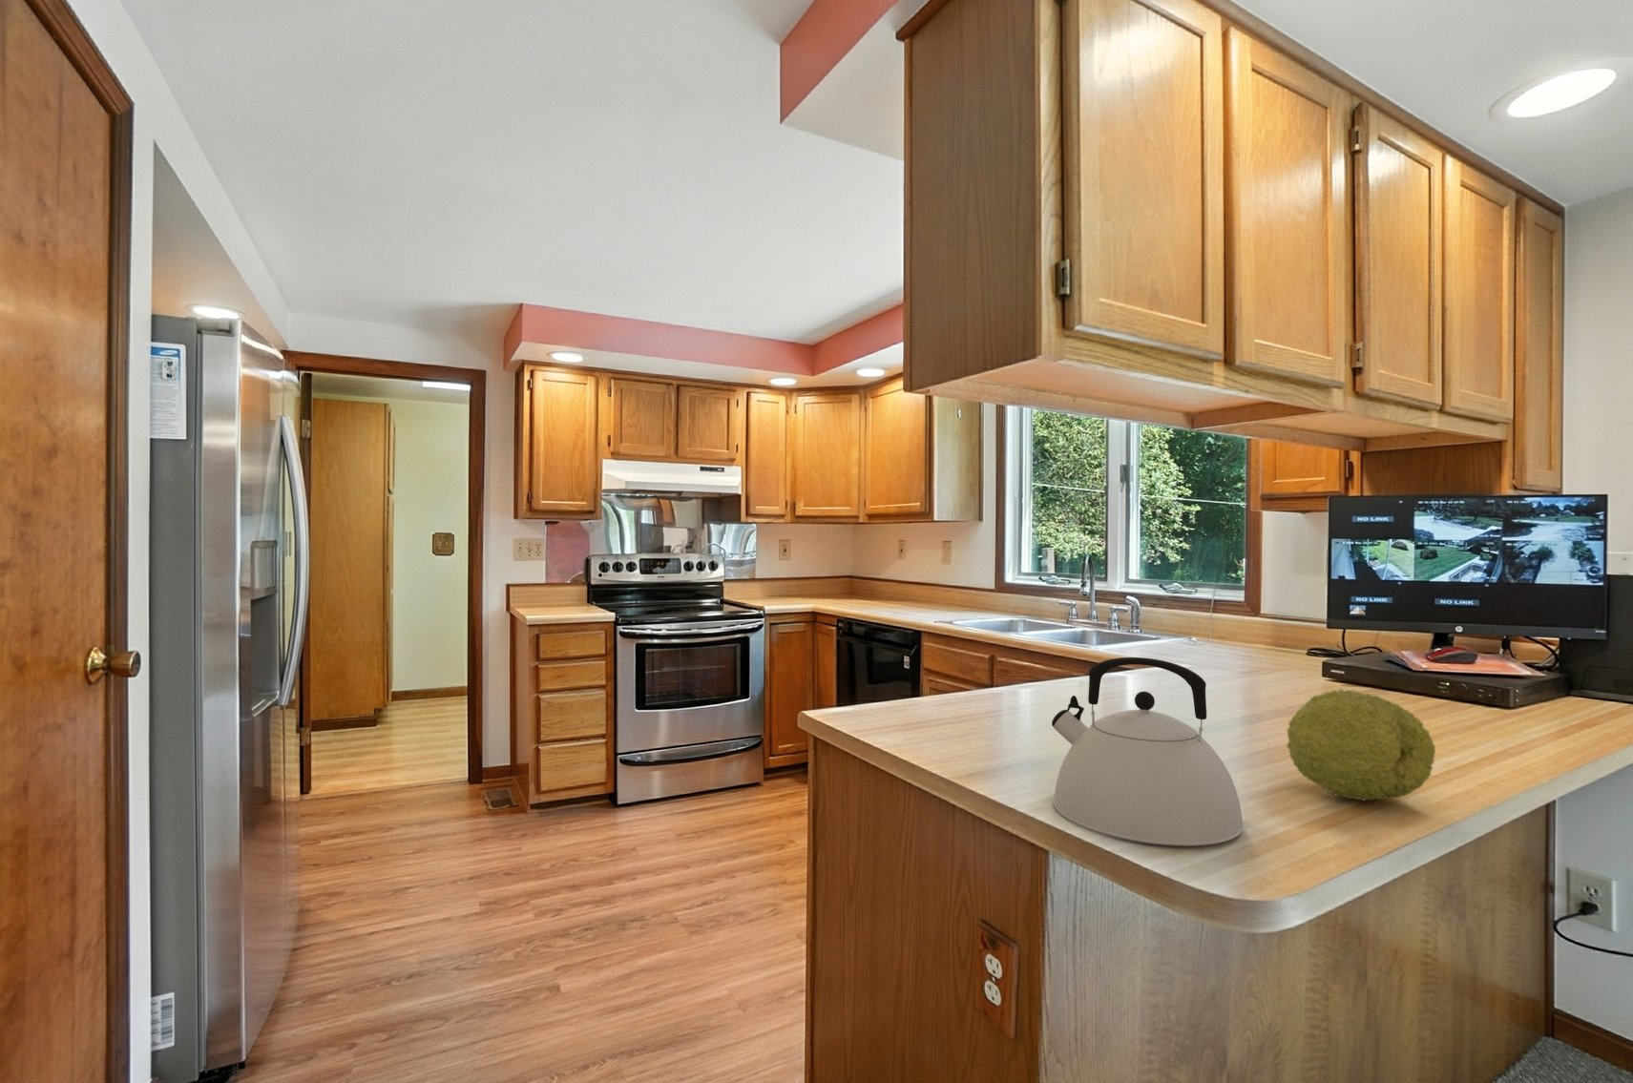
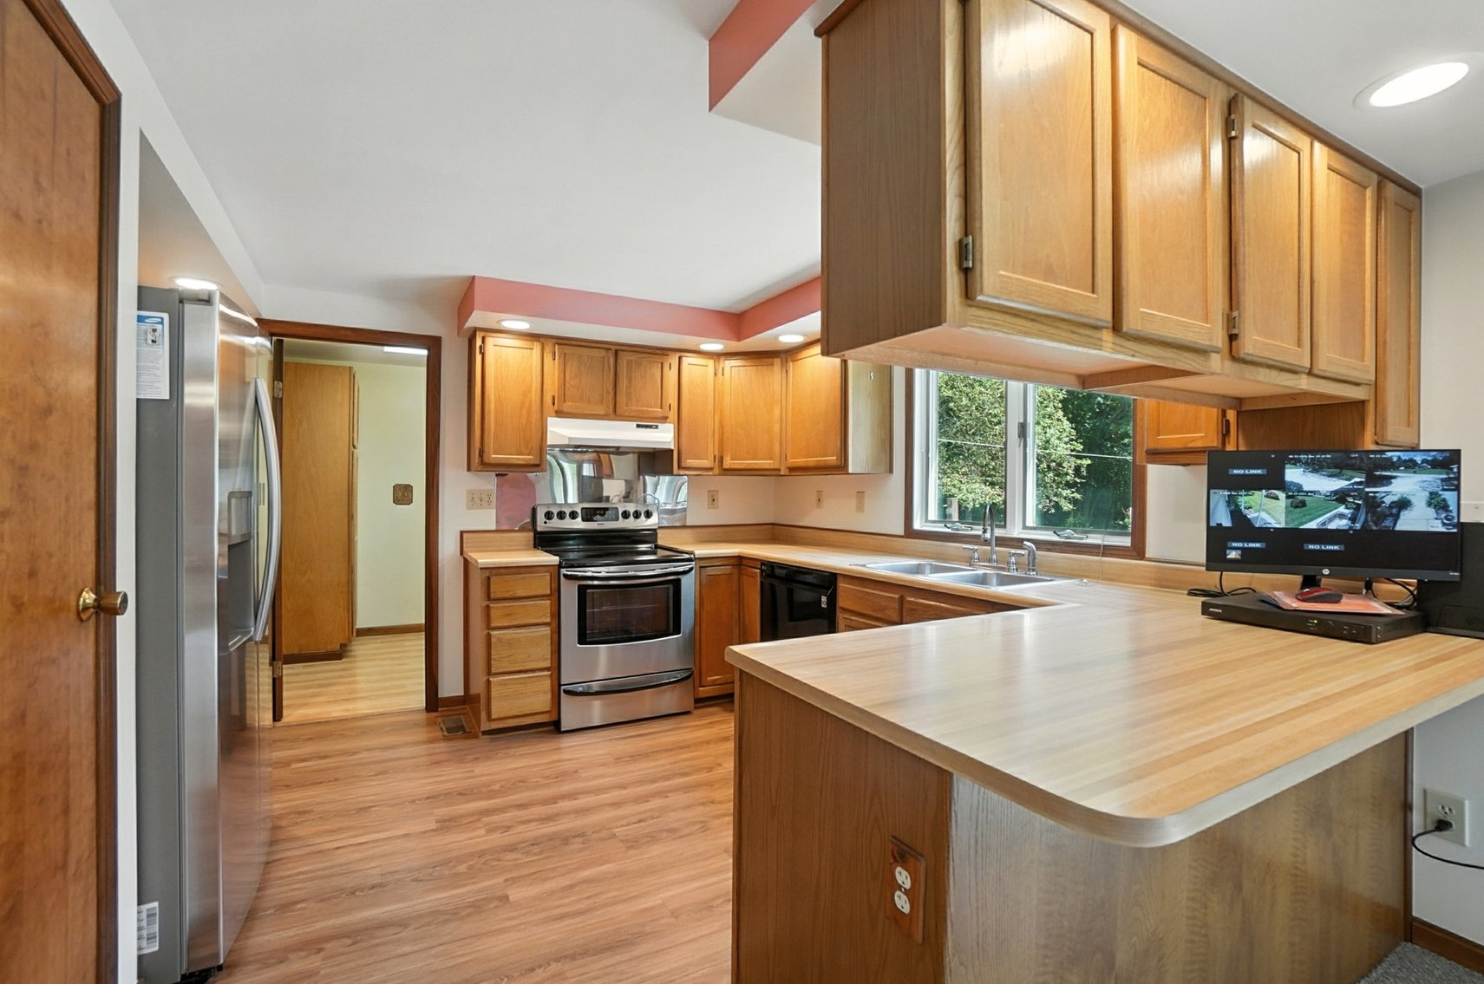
- fruit (1357, 742)
- kettle (1140, 734)
